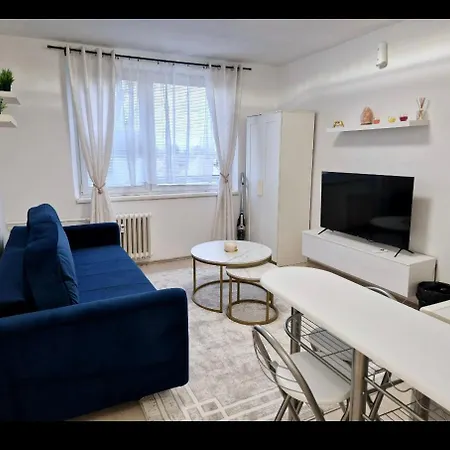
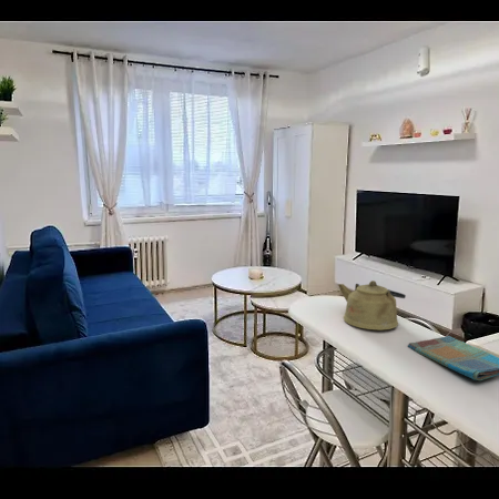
+ kettle (366, 299)
+ dish towel (459, 355)
